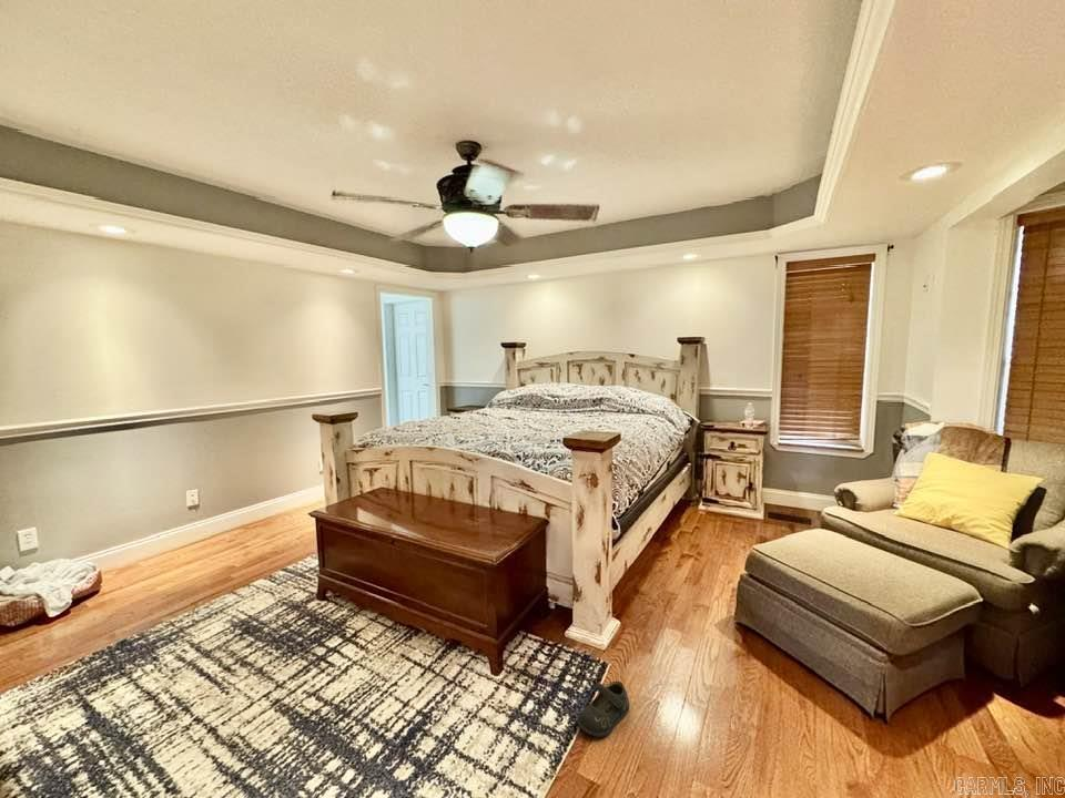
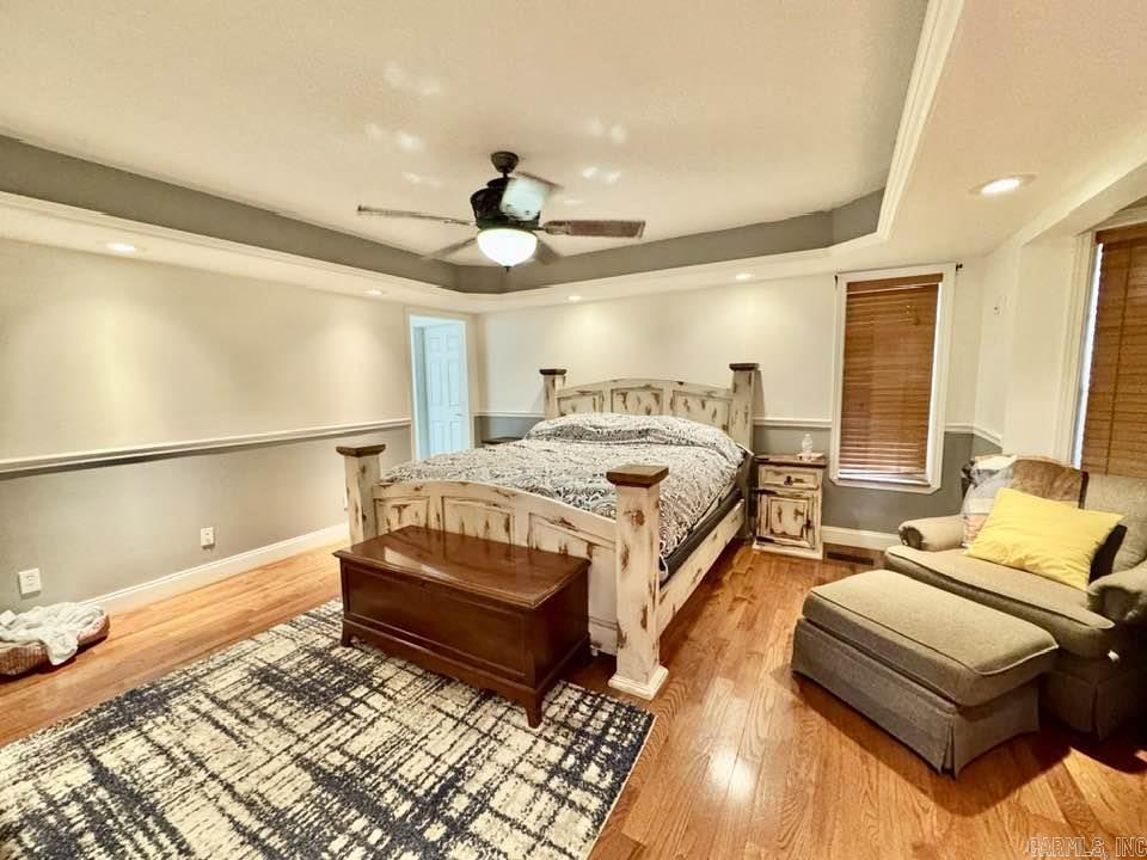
- mary jane shoe (604, 704)
